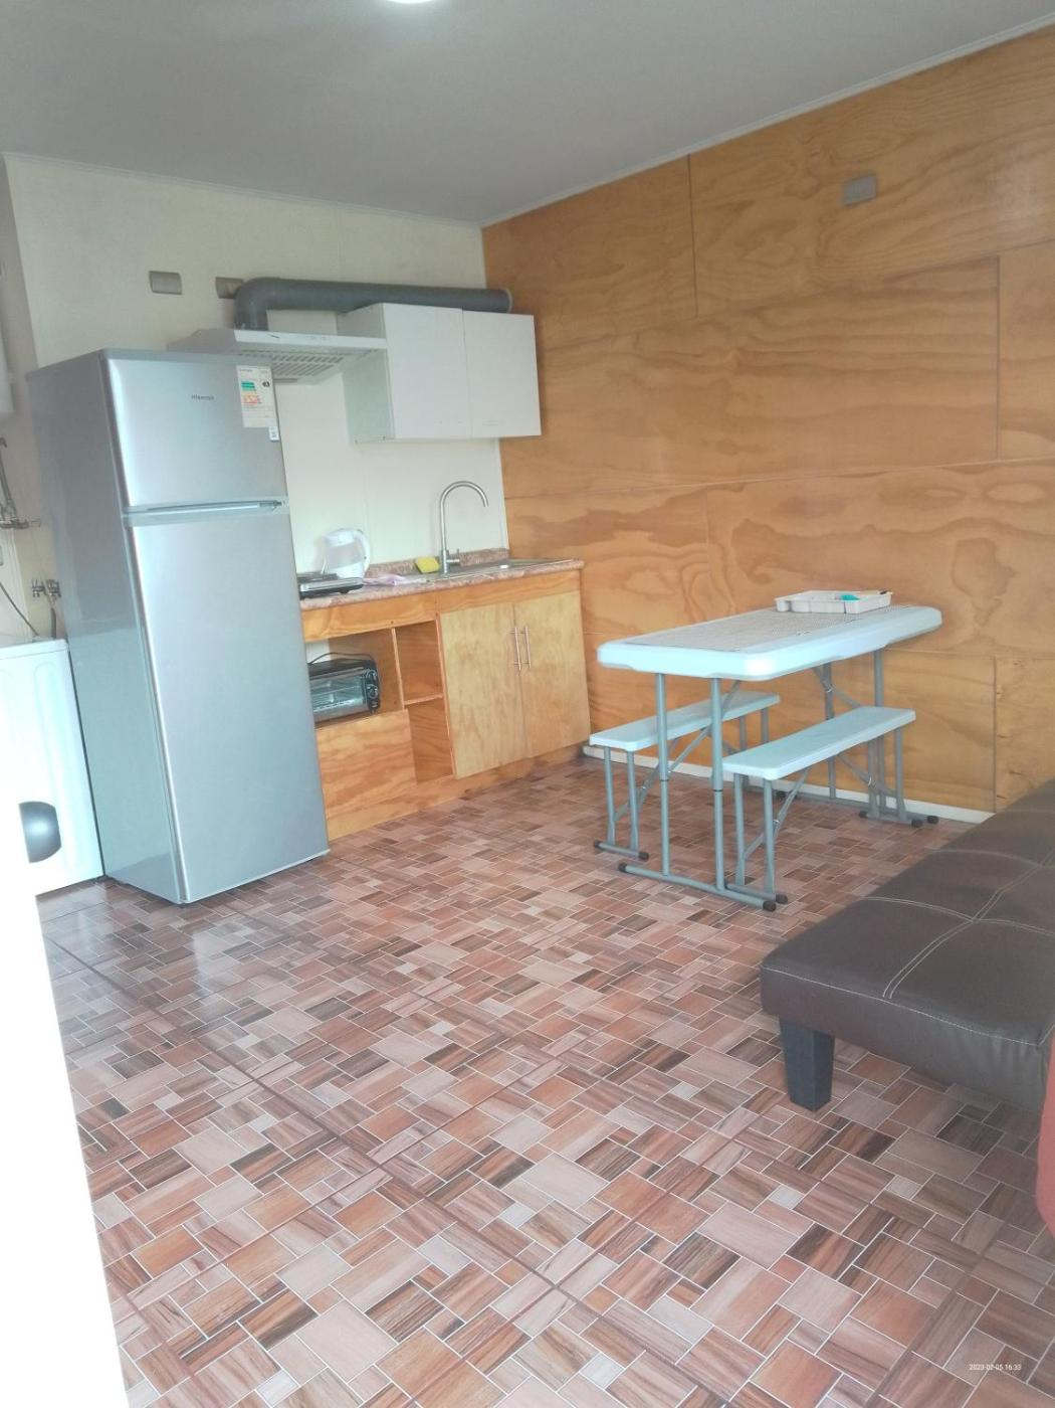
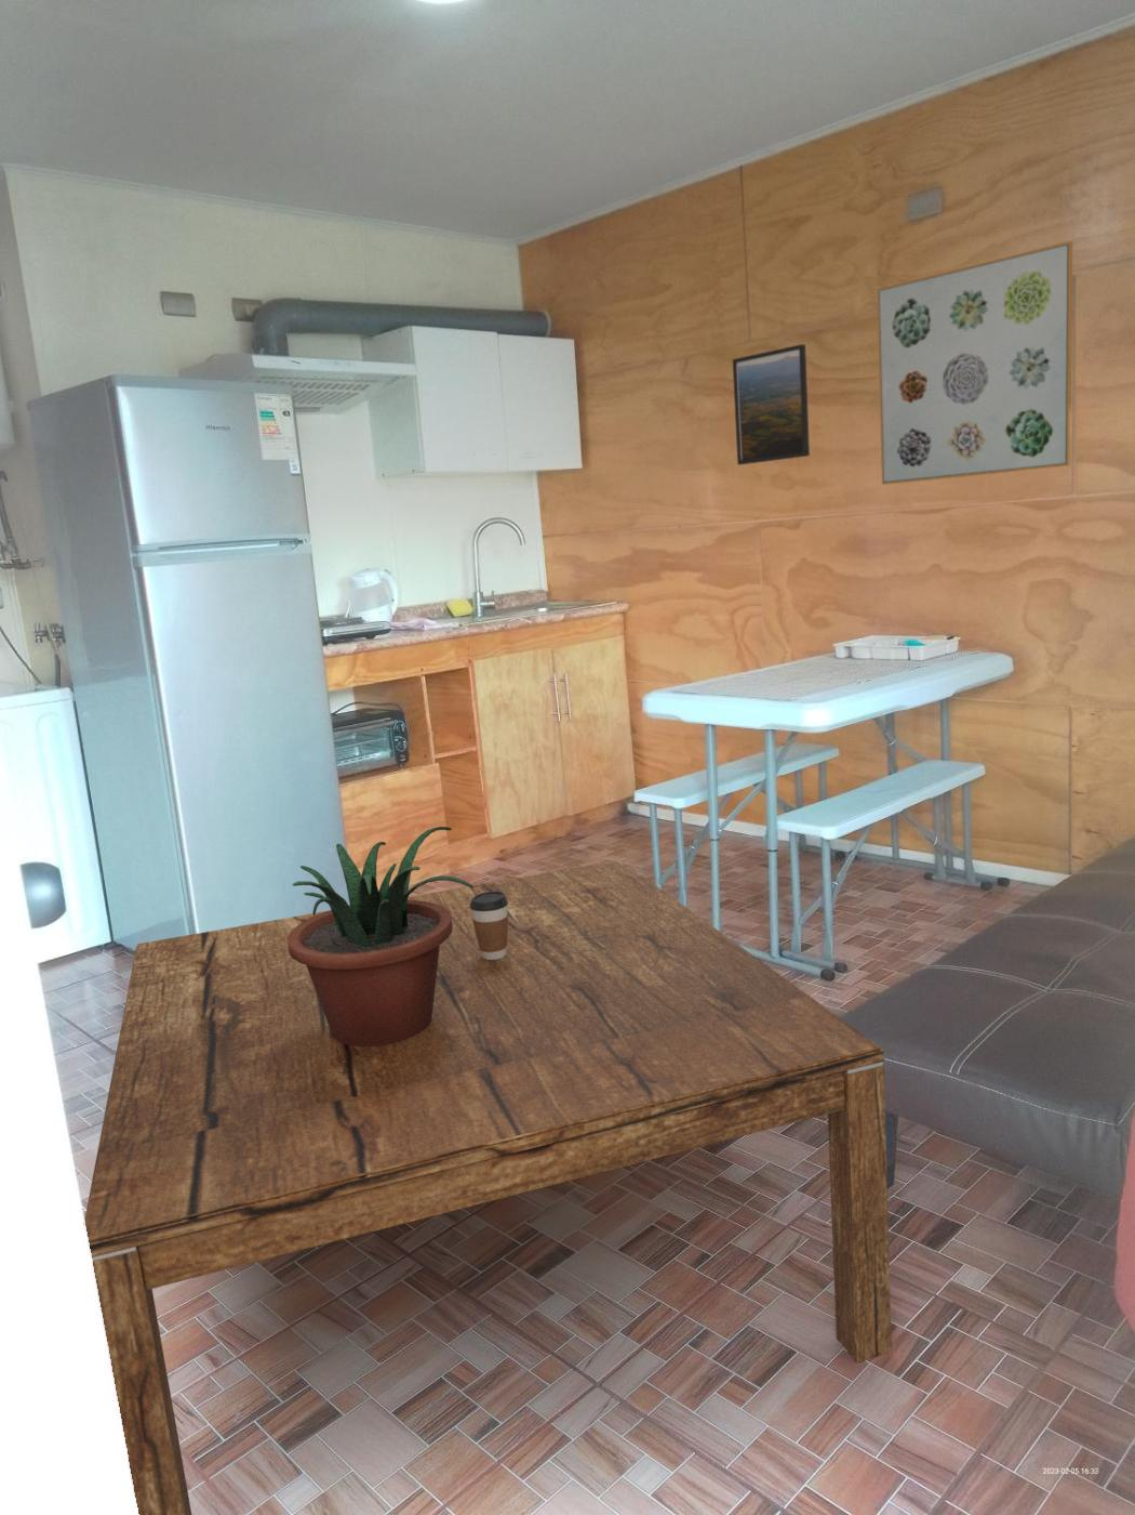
+ coffee cup (491, 925)
+ wall art (968, 372)
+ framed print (770, 406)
+ coffee table (457, 1118)
+ potted plant (389, 936)
